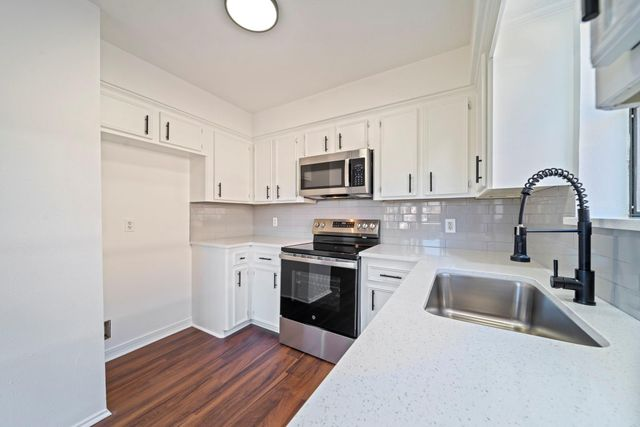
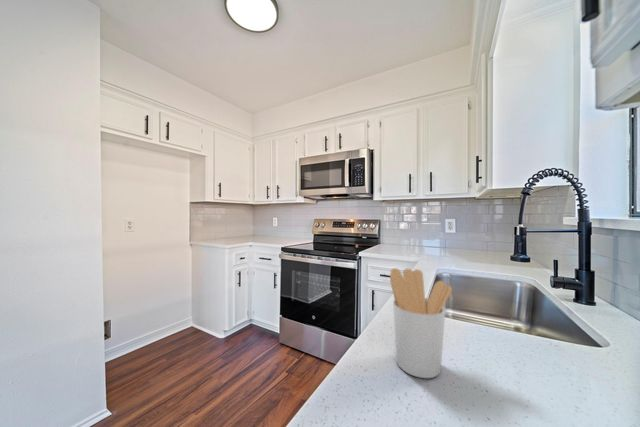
+ utensil holder (413, 314)
